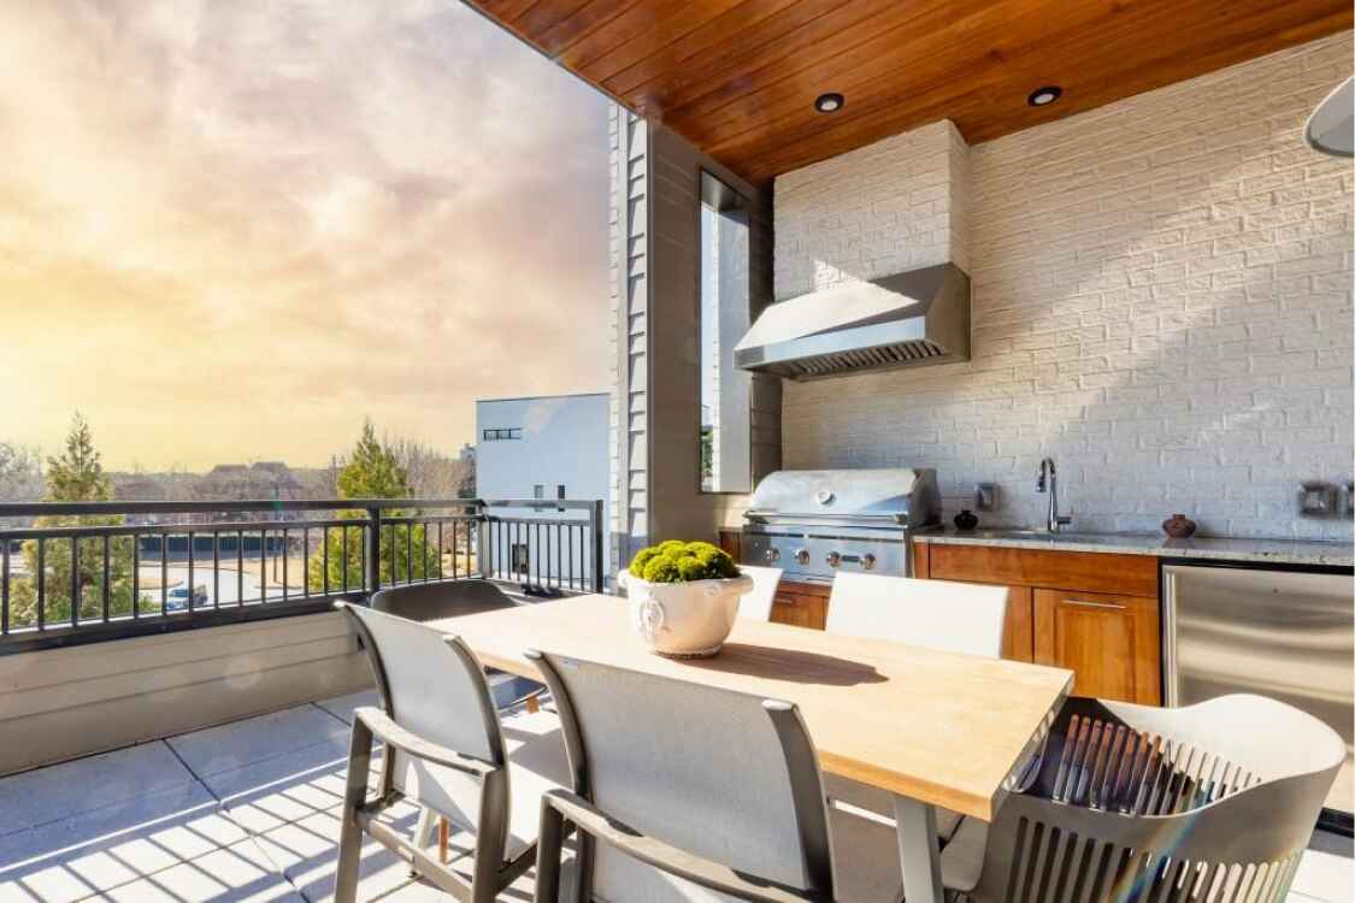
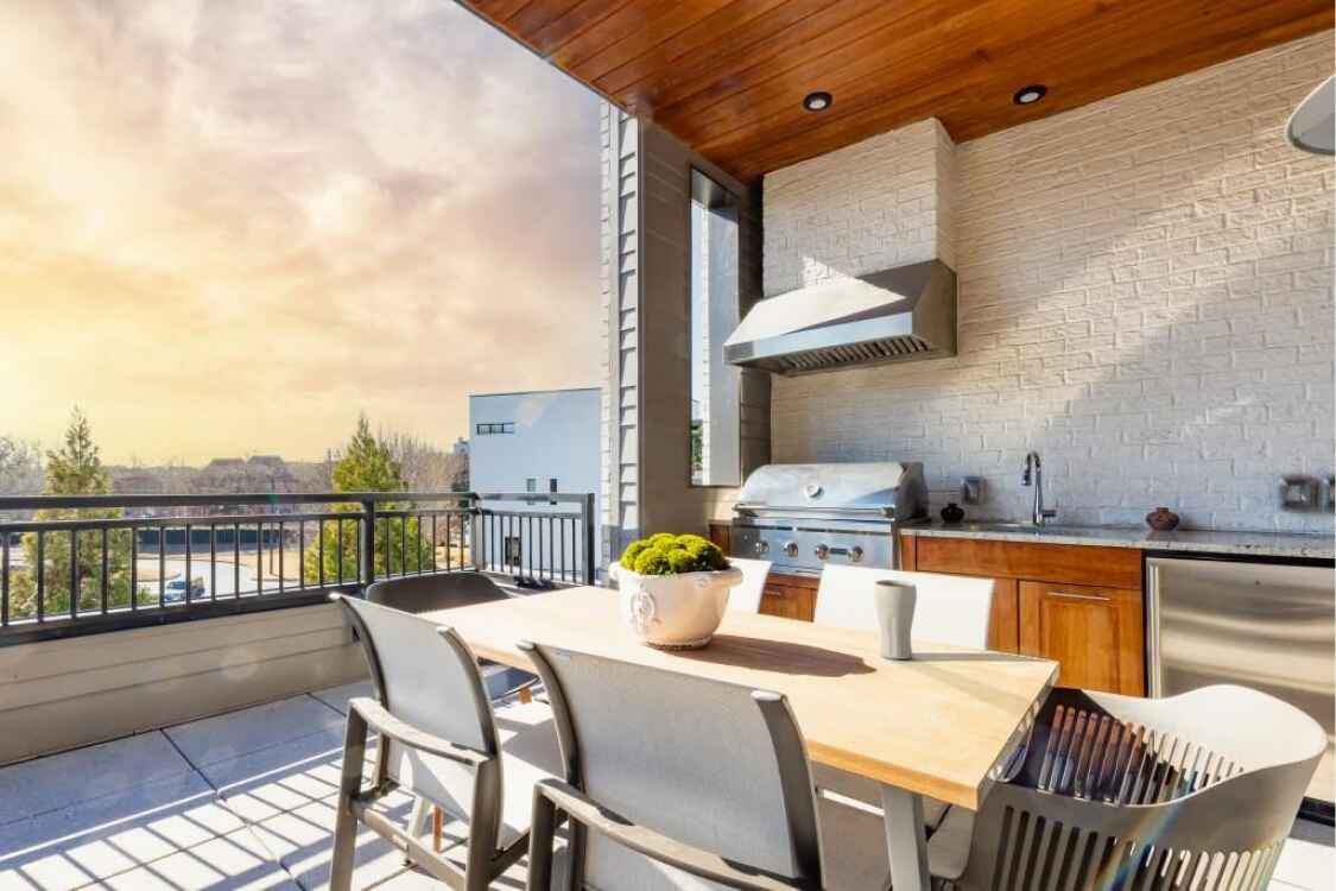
+ drinking glass (894, 619)
